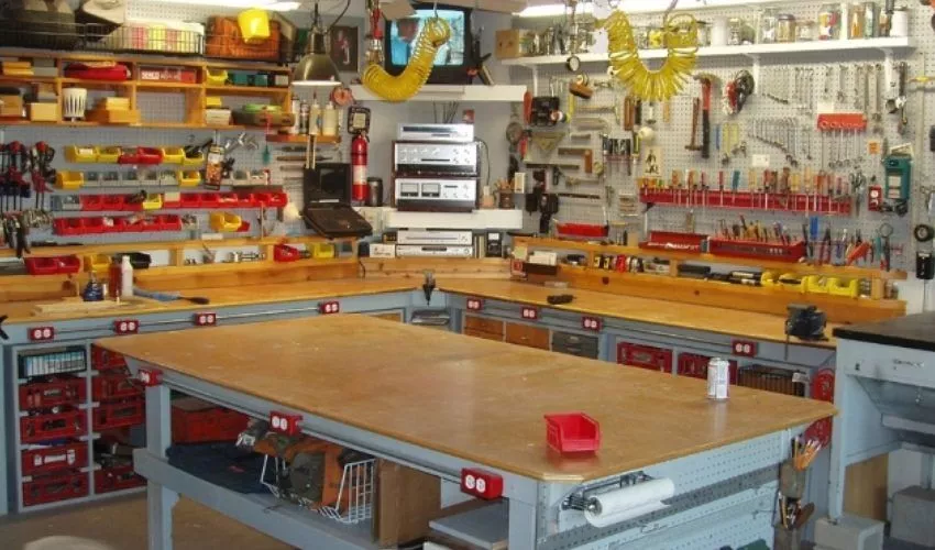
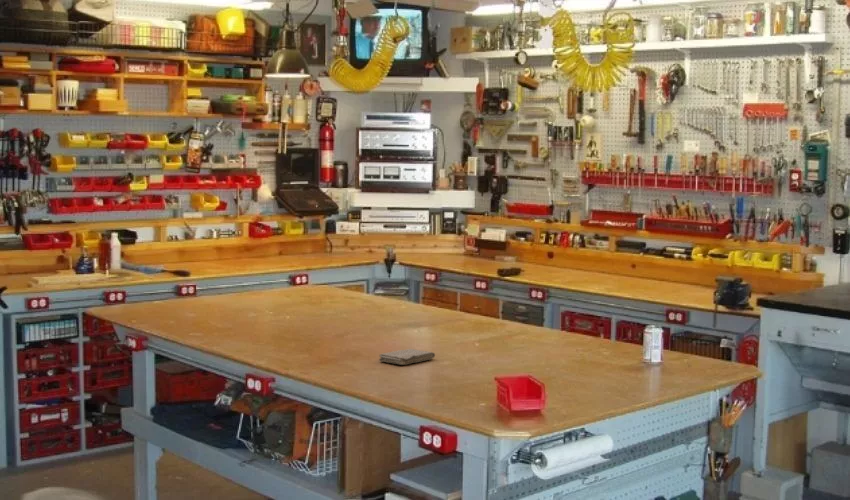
+ washcloth (406, 356)
